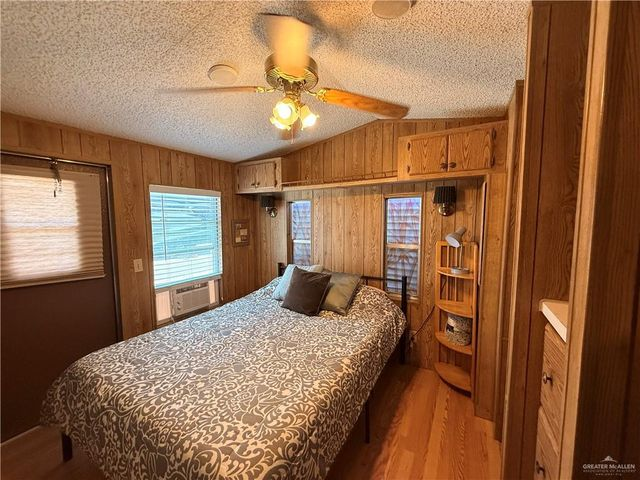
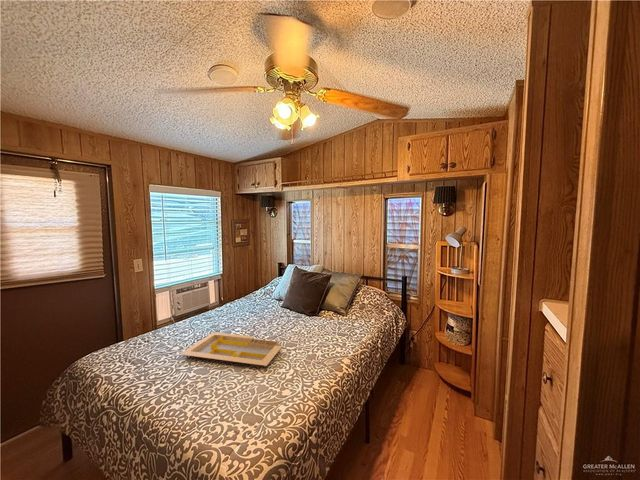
+ serving tray (236, 348)
